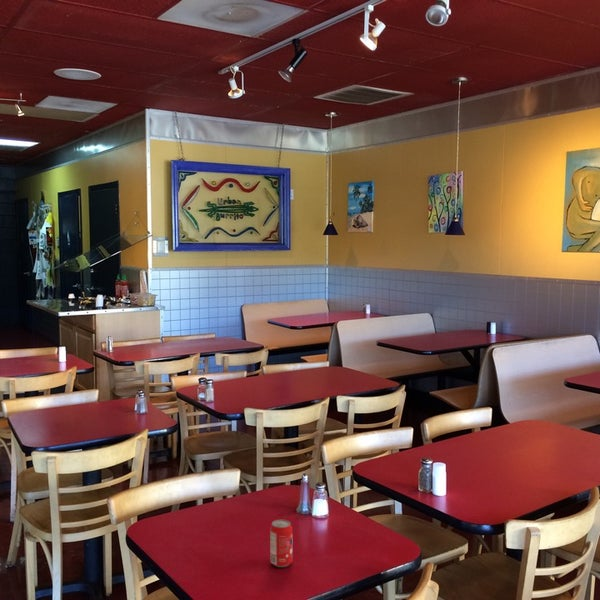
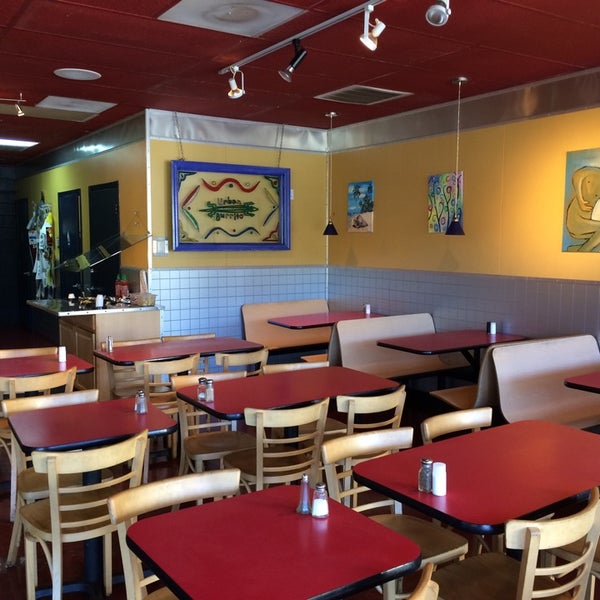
- pop (281, 543)
